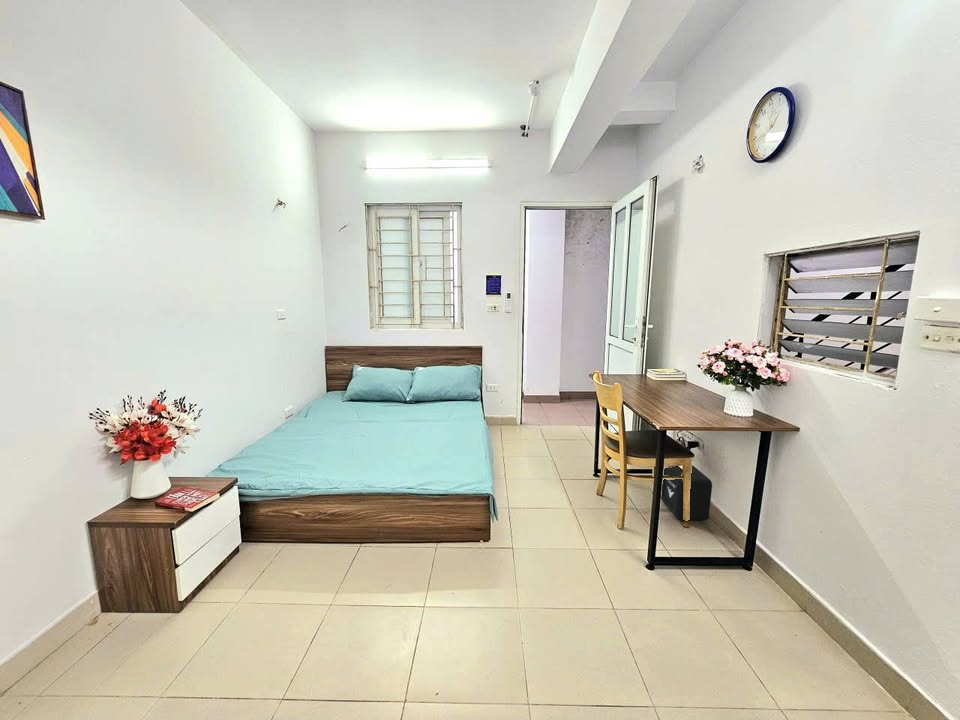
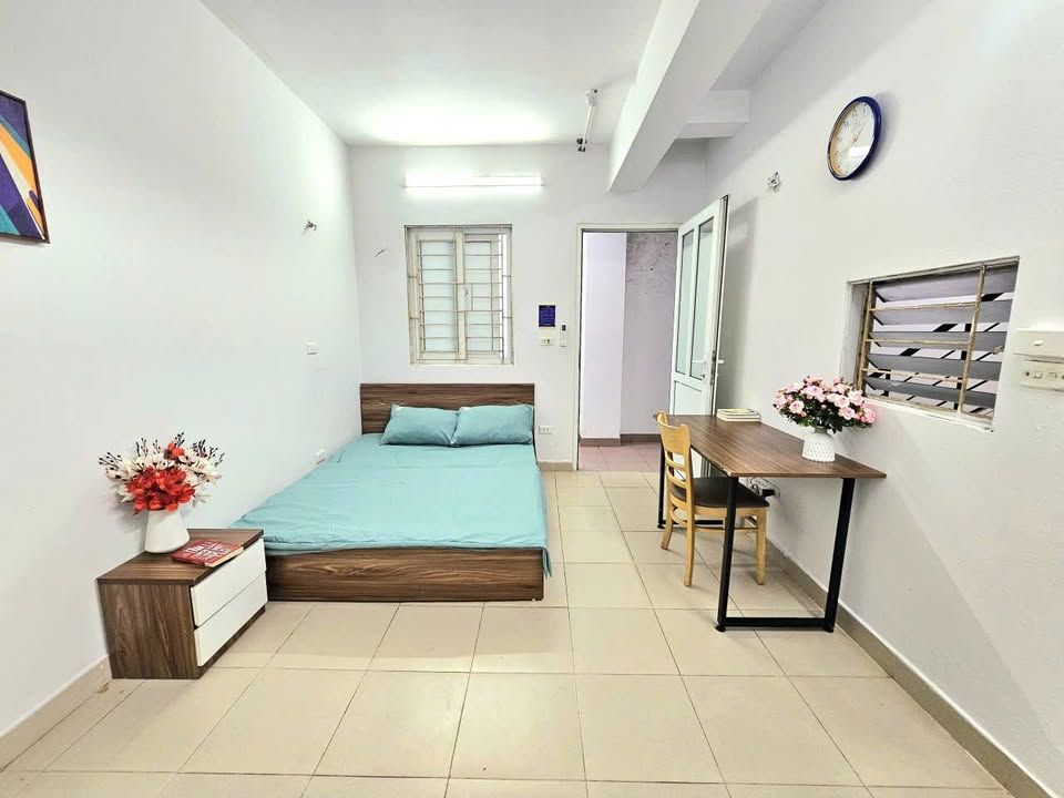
- air purifier (682, 491)
